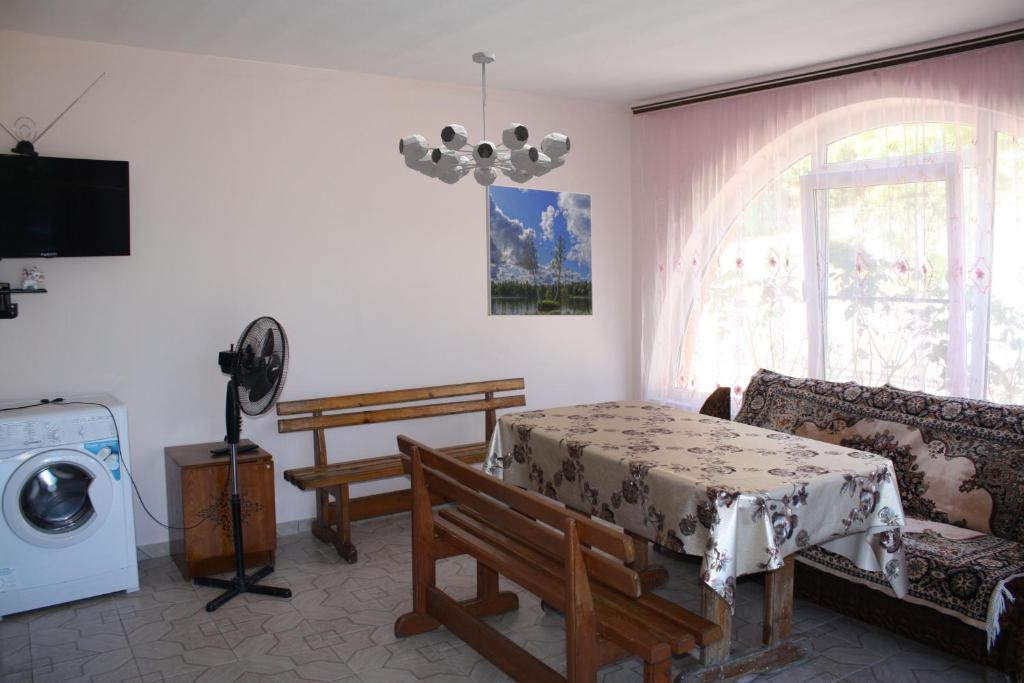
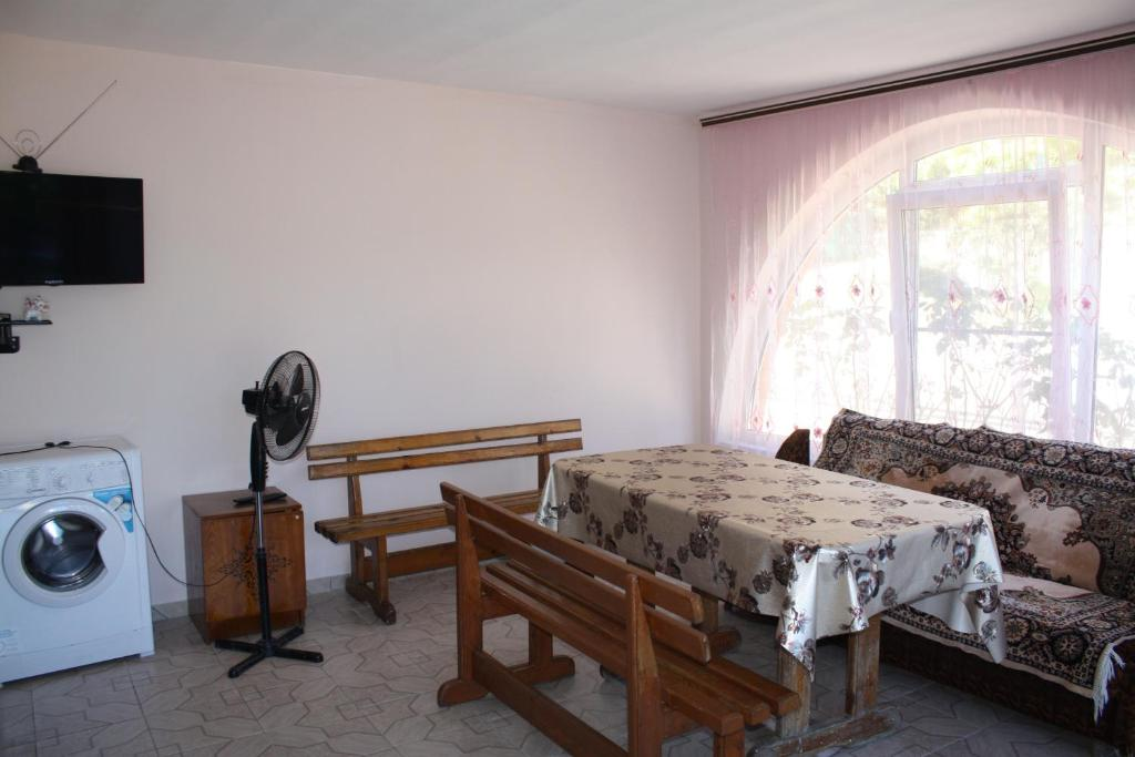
- chandelier (484, 116)
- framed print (541, 252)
